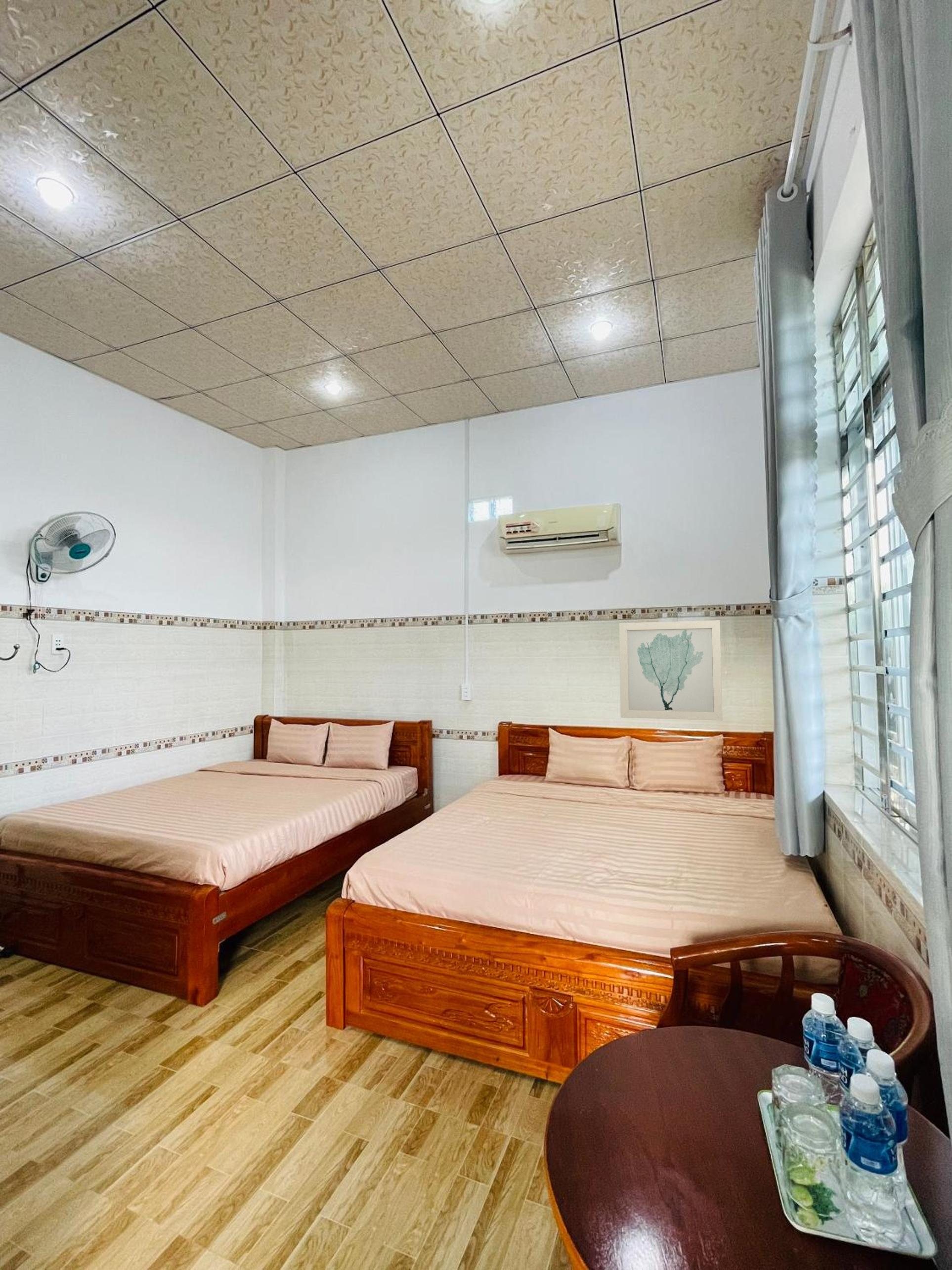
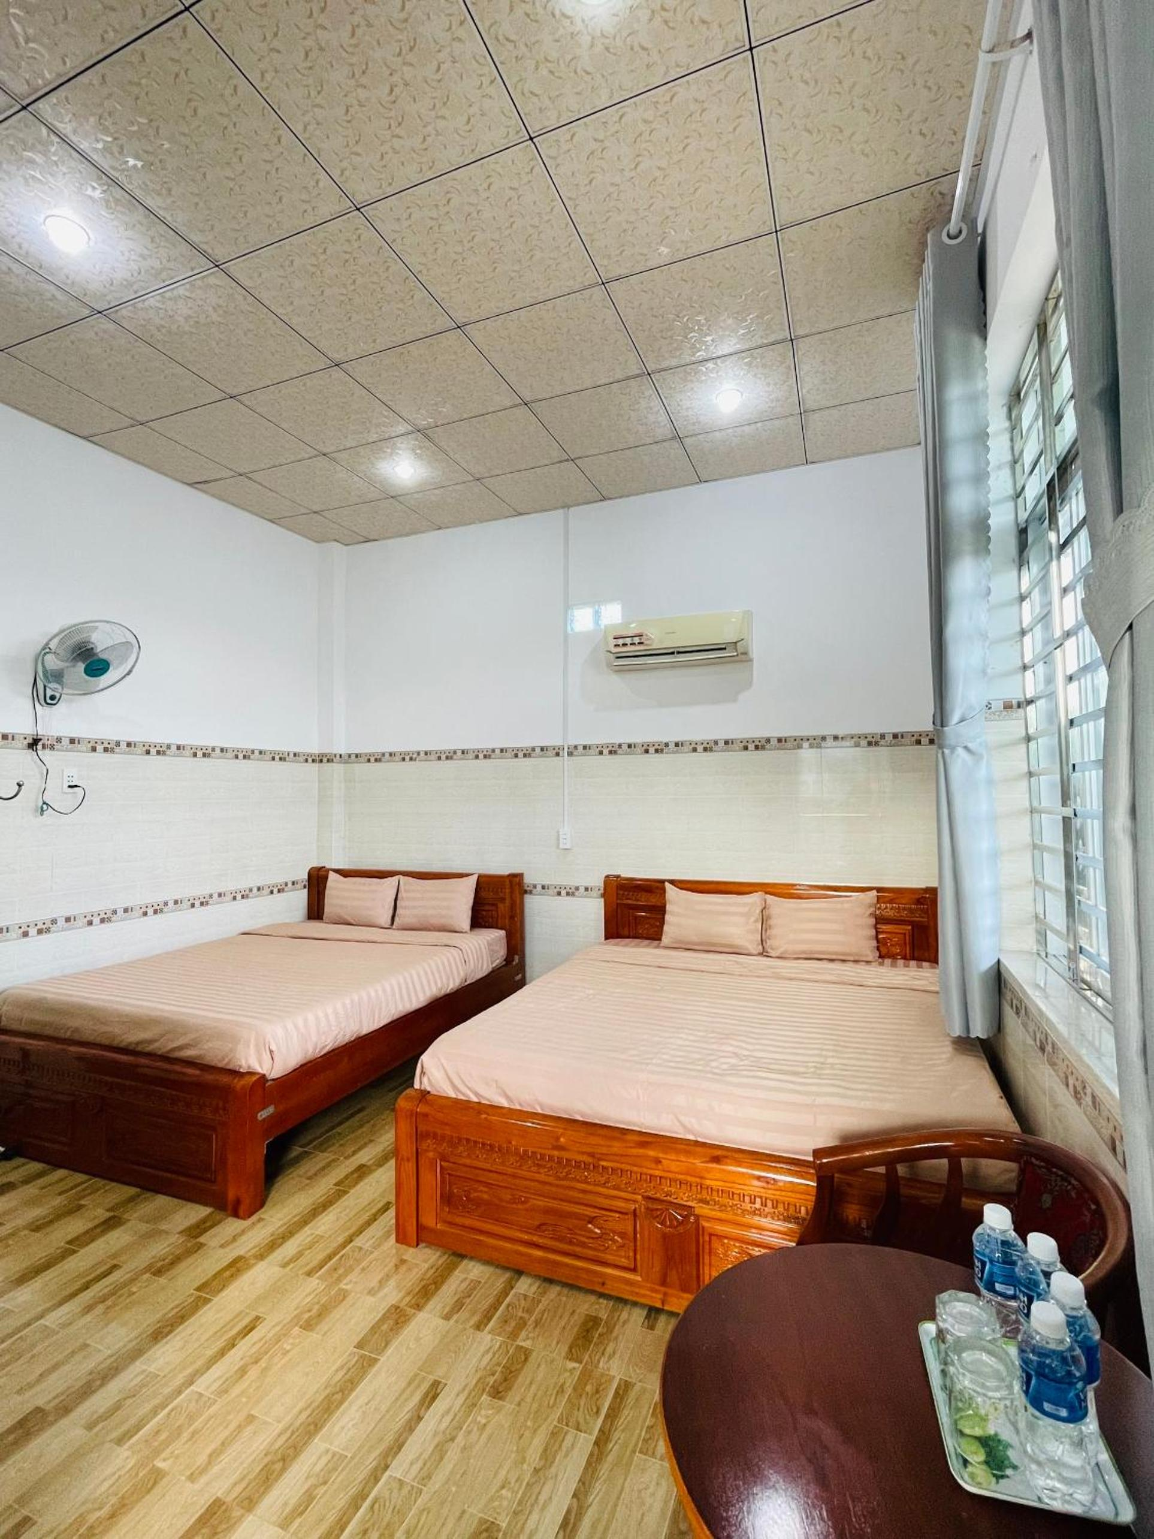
- wall art (669, 670)
